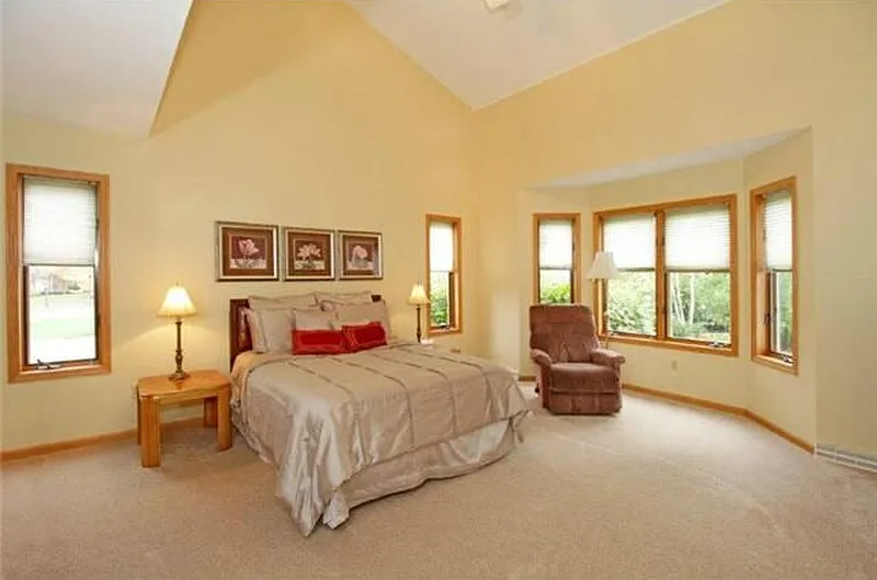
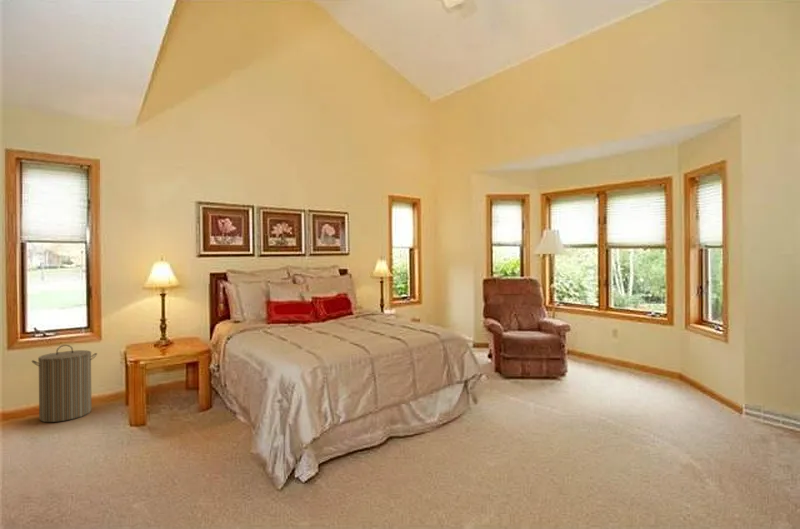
+ laundry hamper (65, 379)
